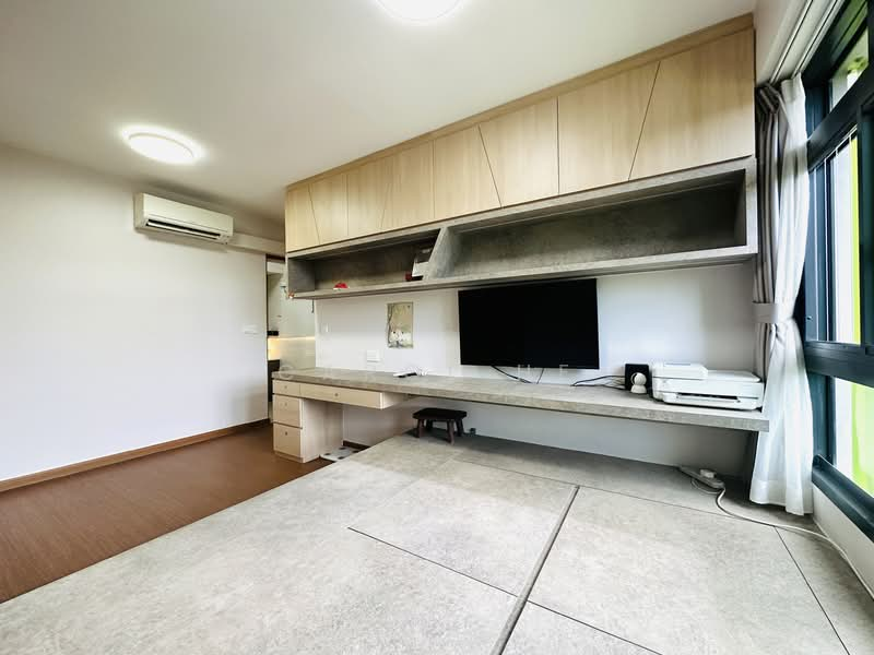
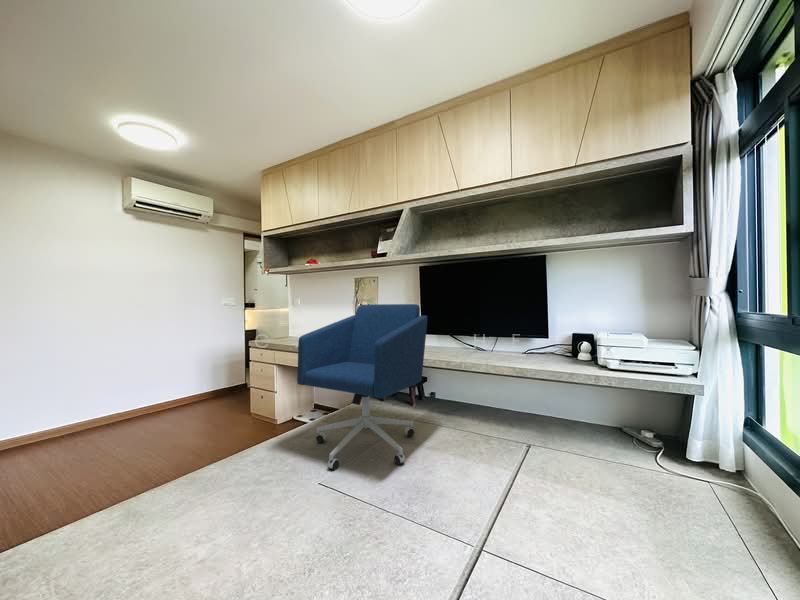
+ office chair (366, 374)
